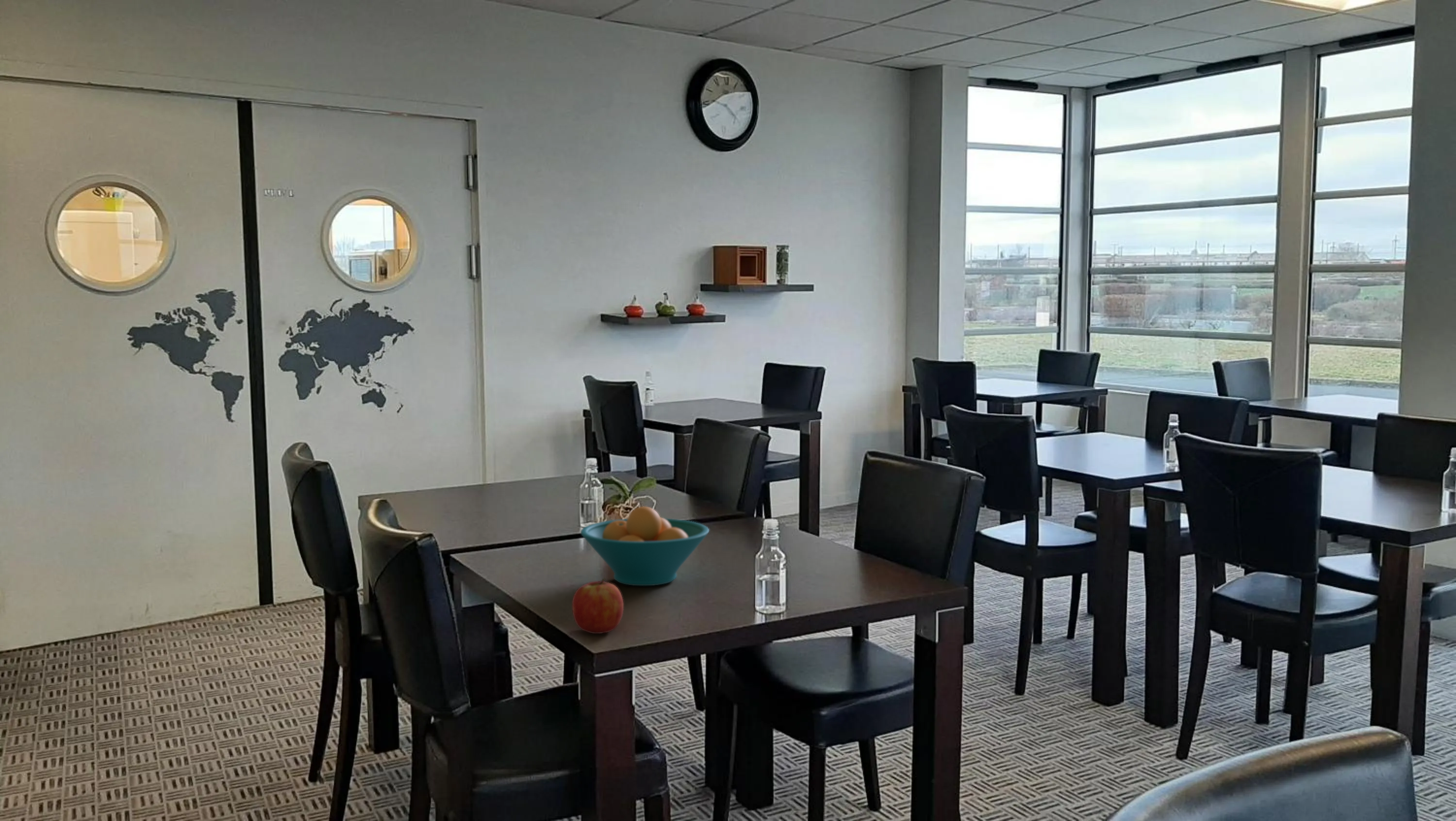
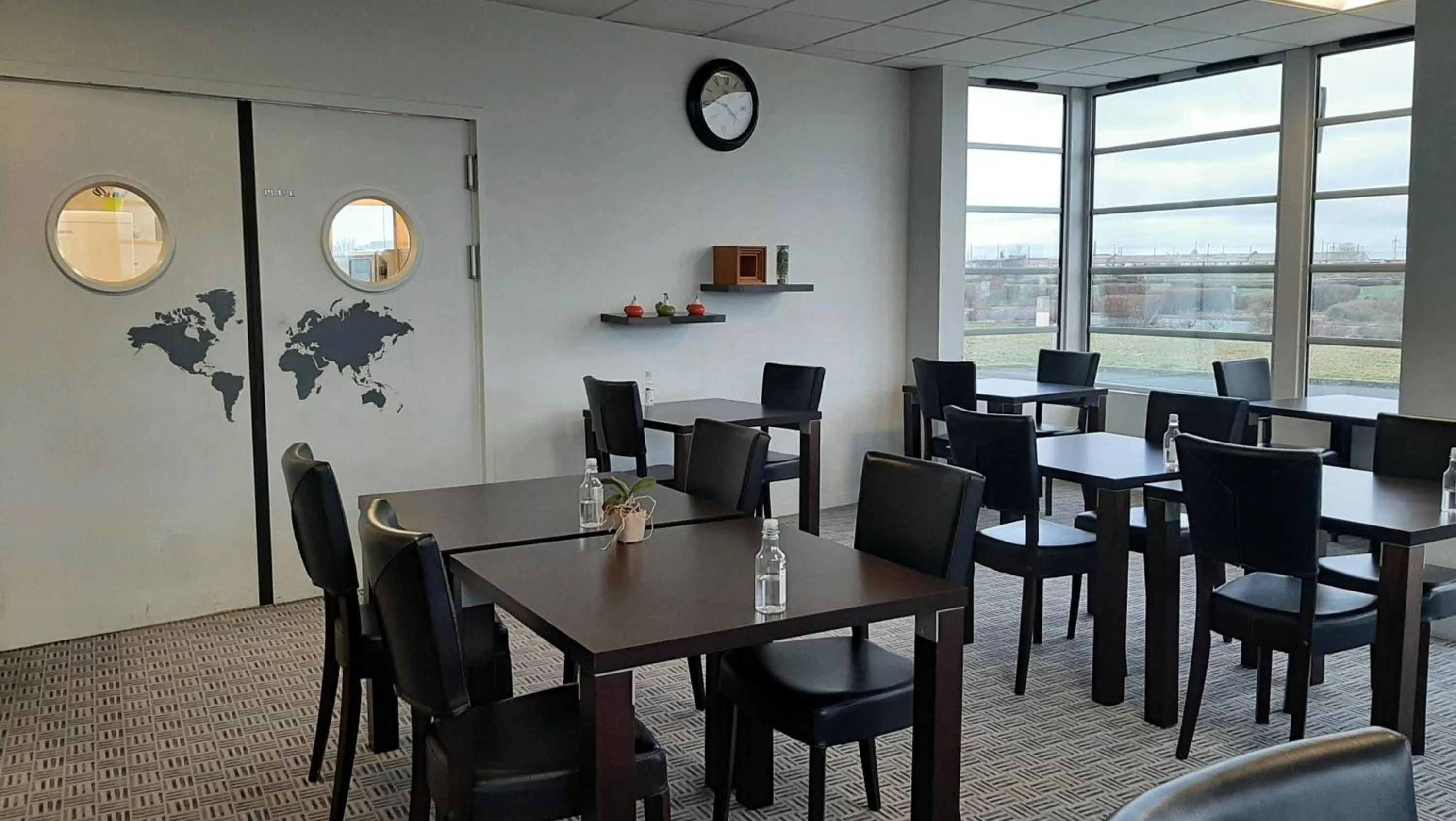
- apple (598, 604)
- fruit bowl (645, 543)
